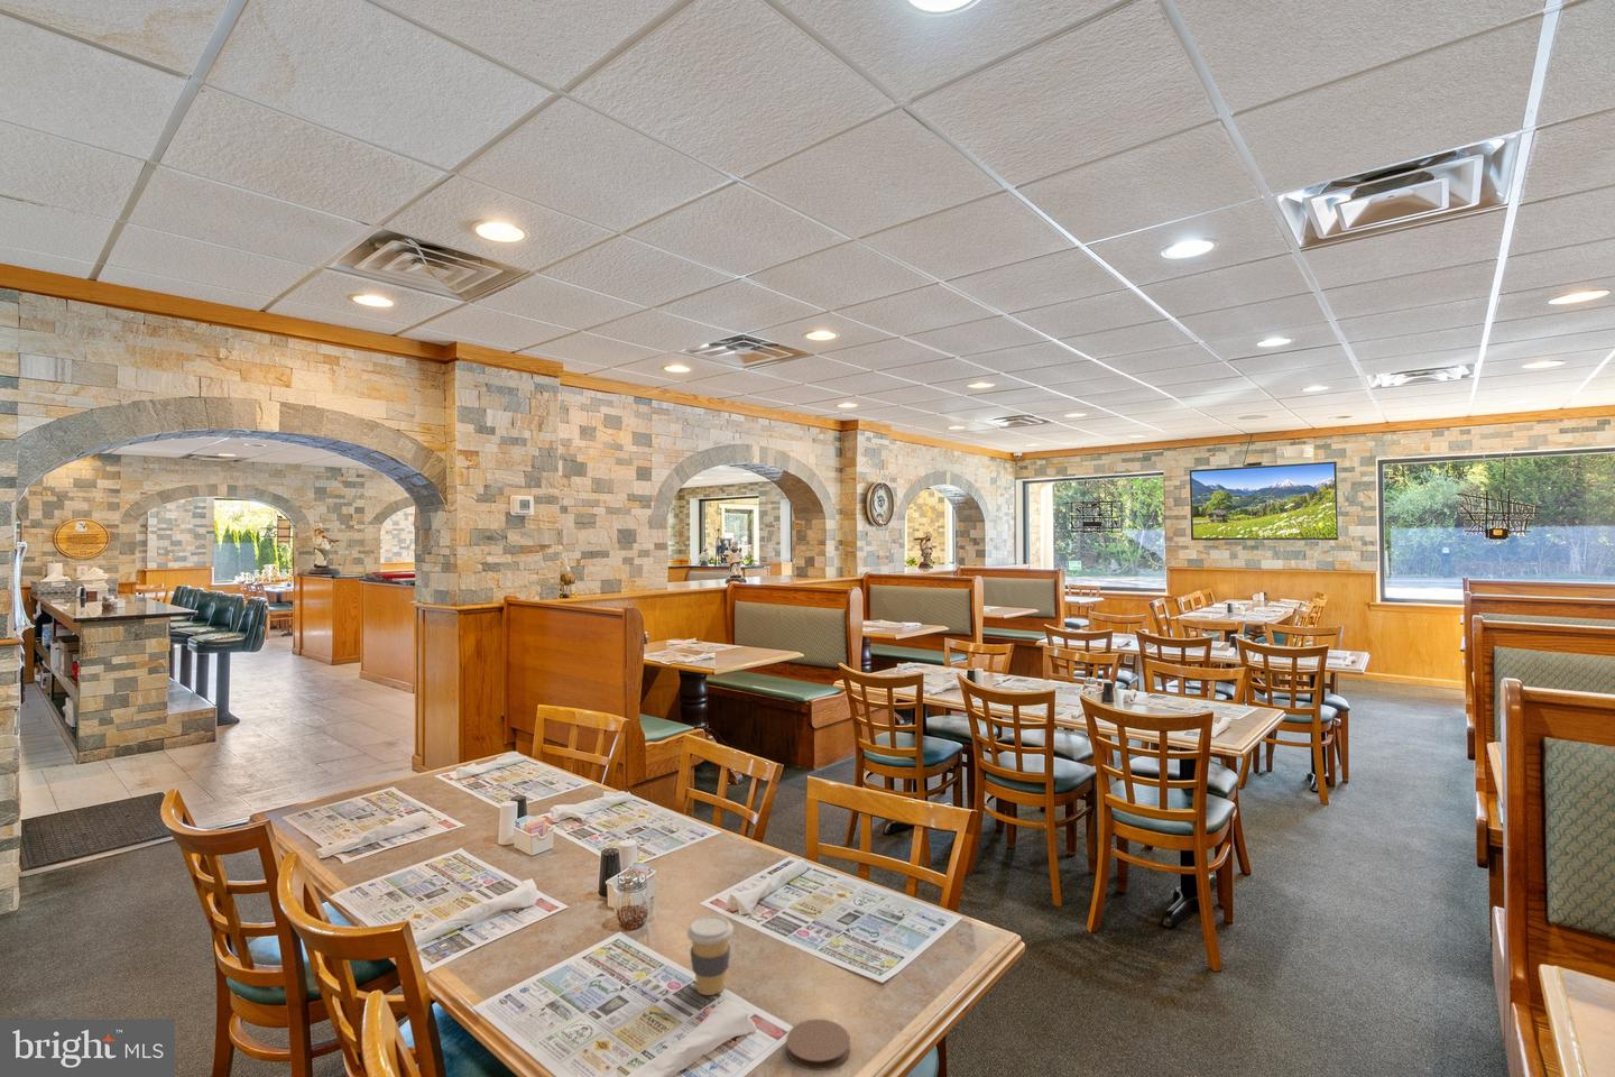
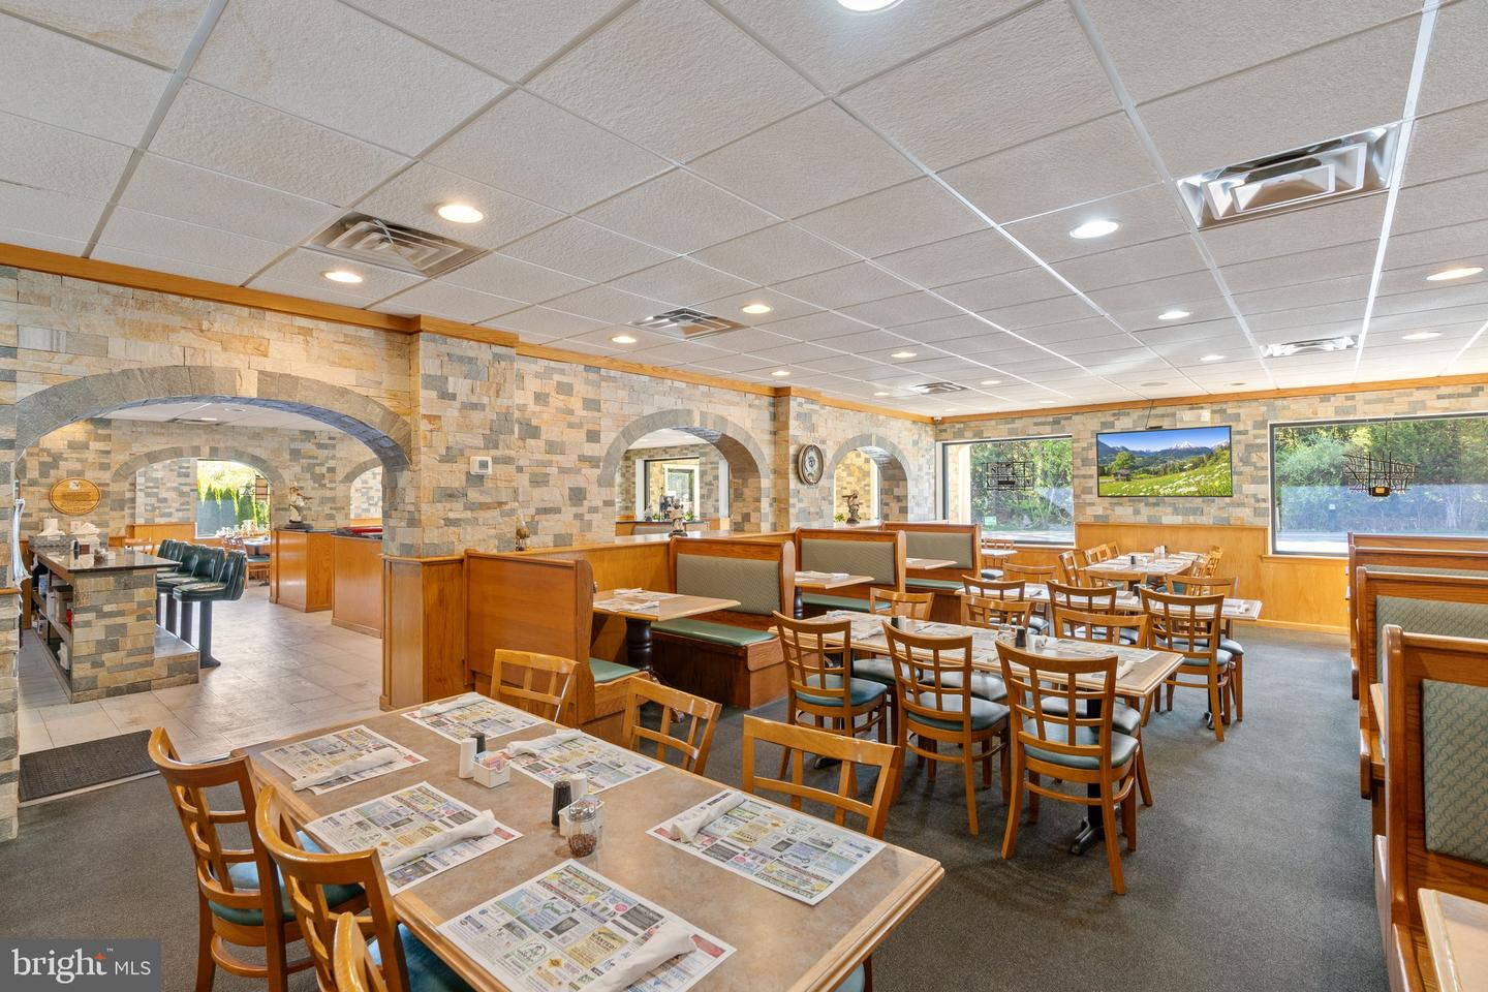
- coffee cup (710, 956)
- coaster (817, 1043)
